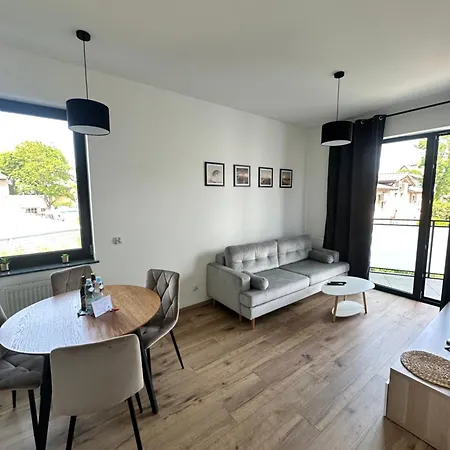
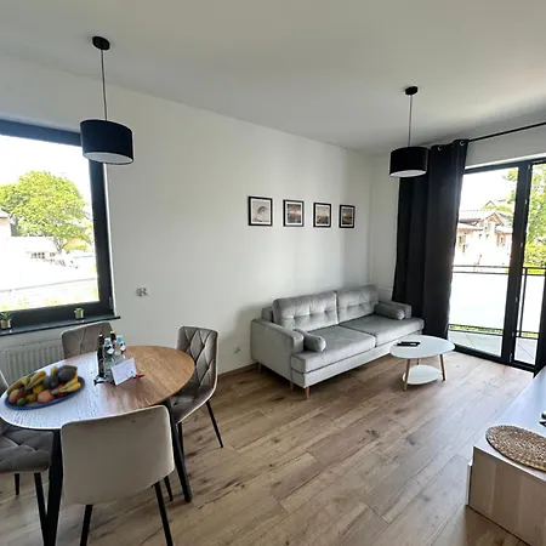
+ fruit bowl (45, 380)
